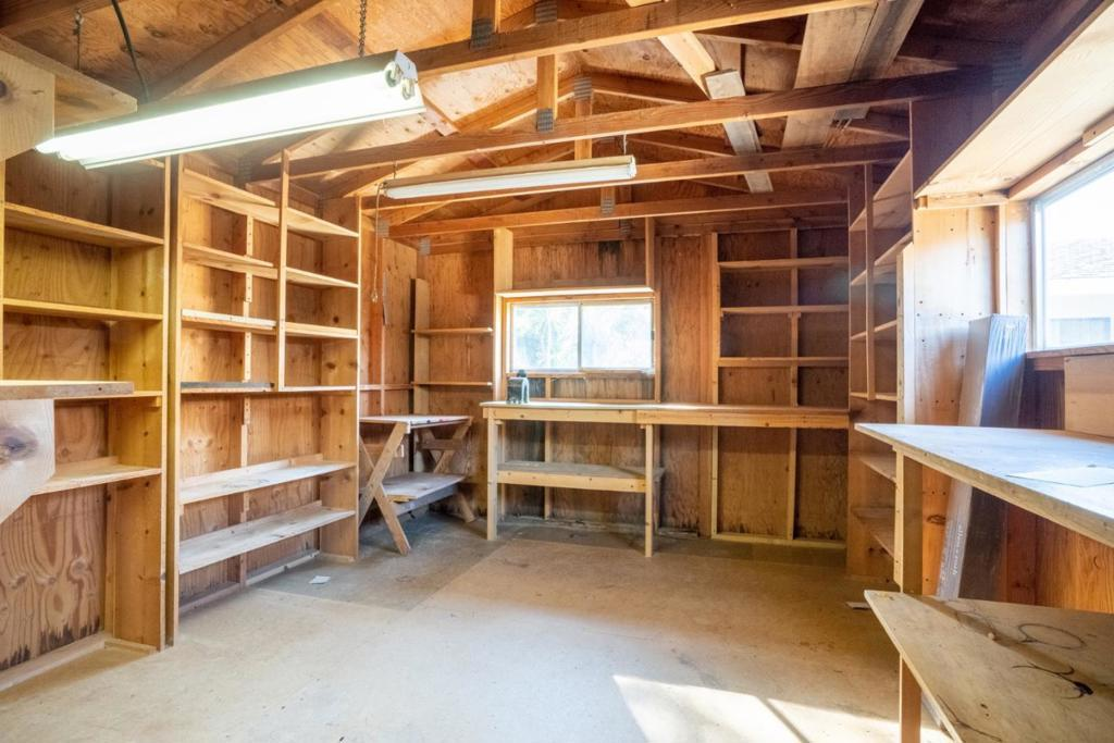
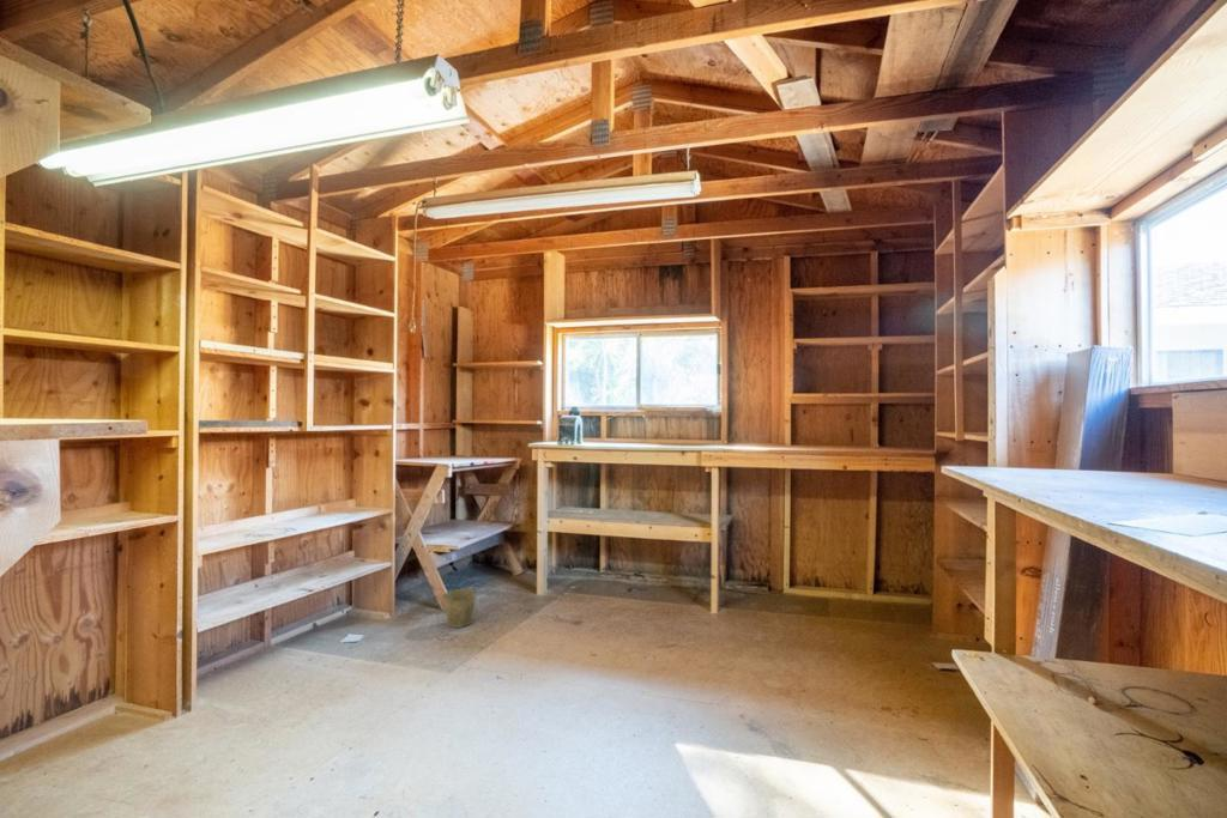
+ bucket (459, 598)
